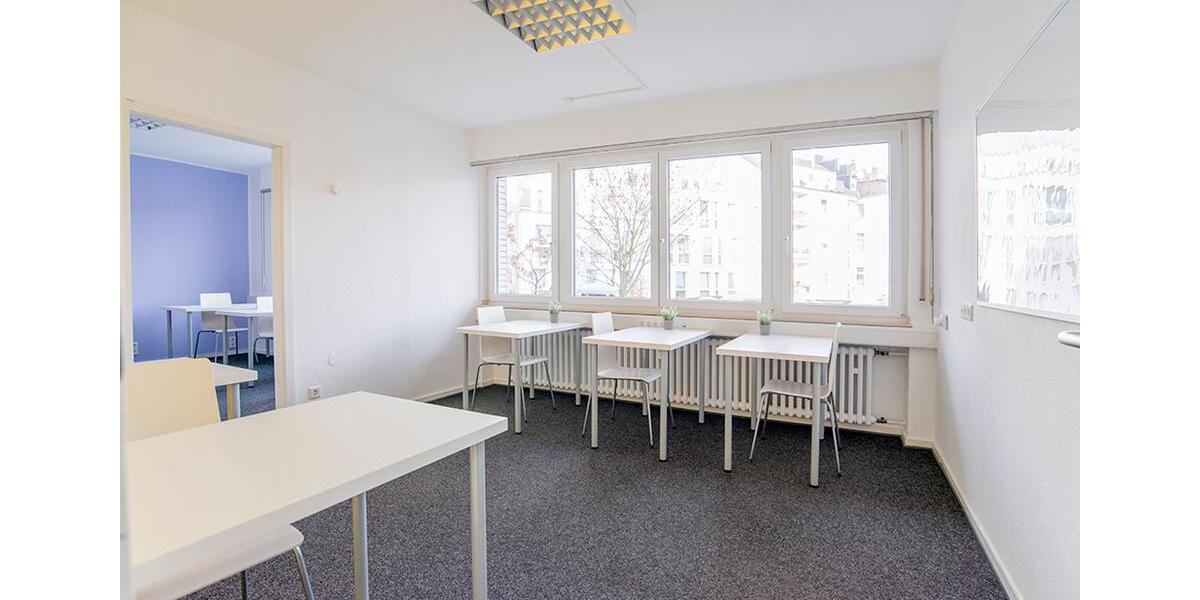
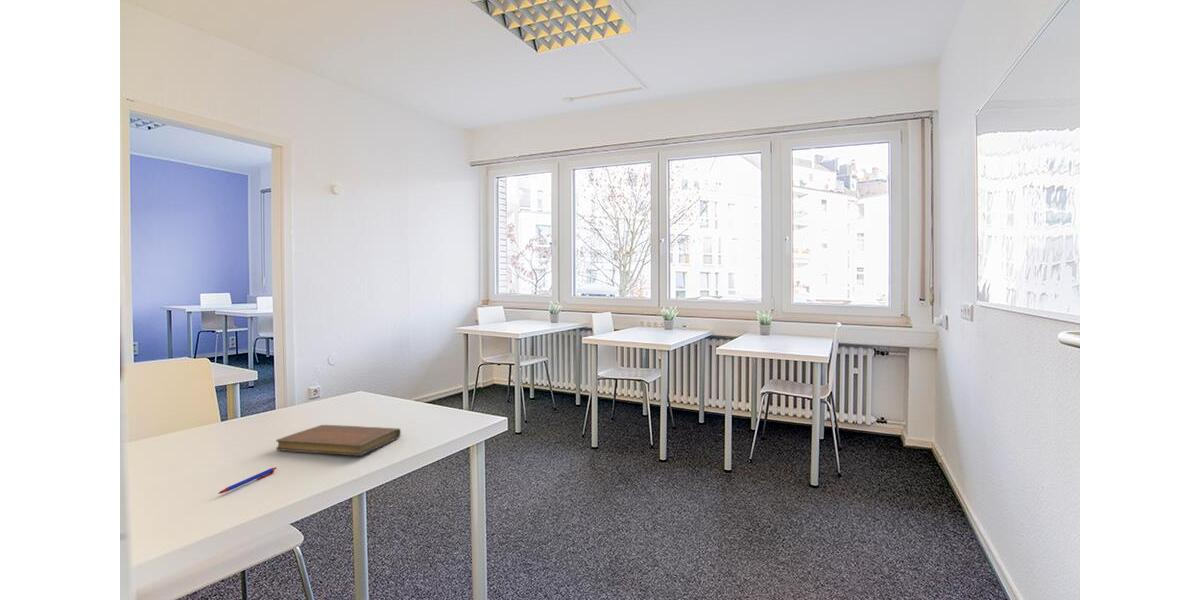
+ notebook (340, 438)
+ pen (248, 480)
